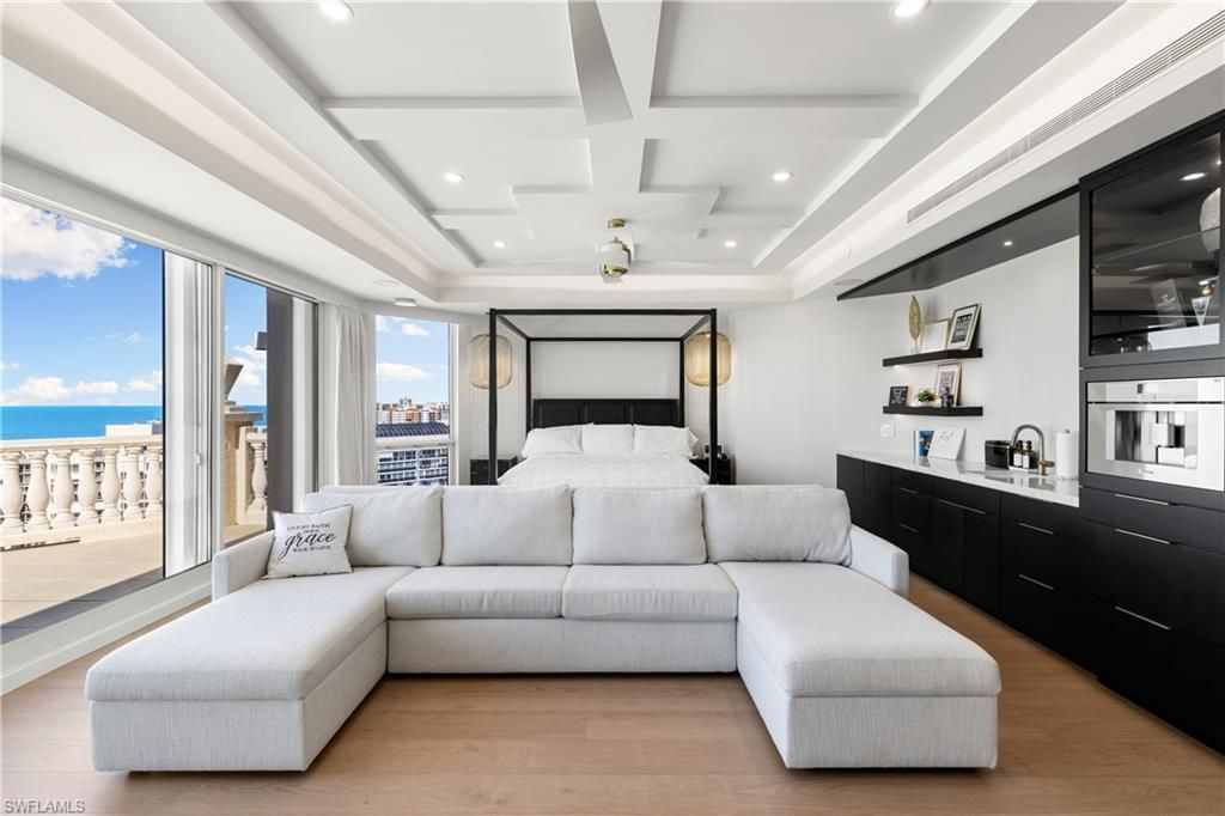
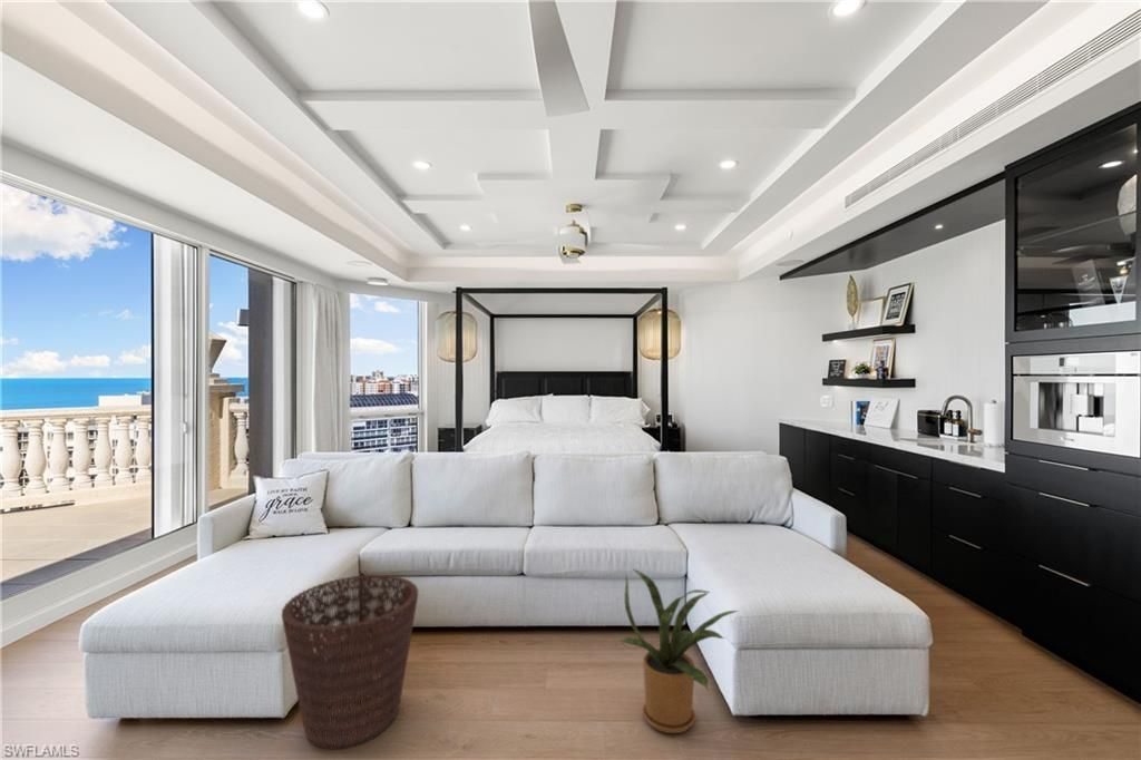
+ house plant (675, 644)
+ basket (353, 657)
